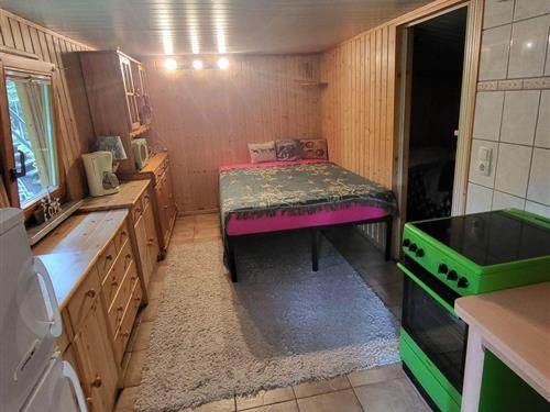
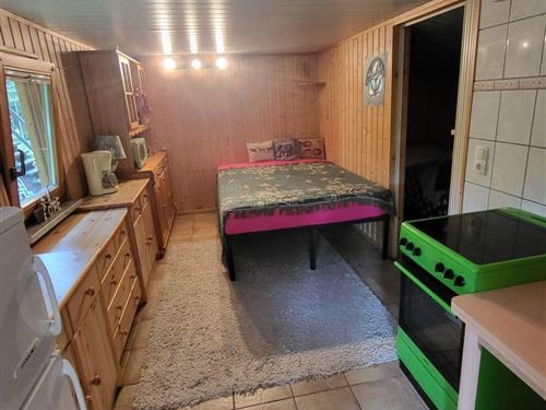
+ wall ornament (375, 81)
